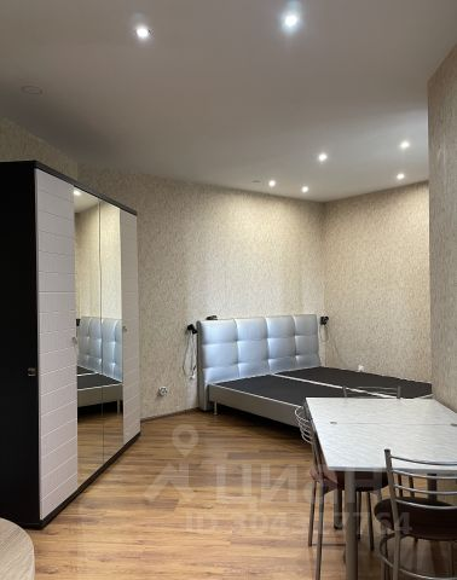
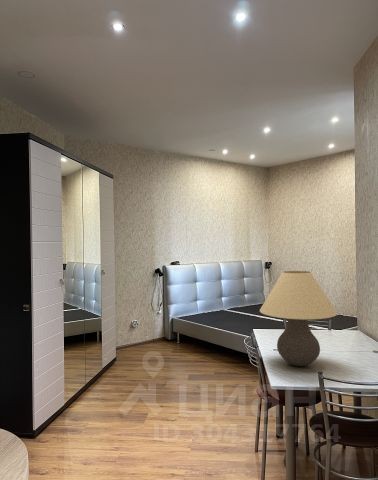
+ table lamp (297, 318)
